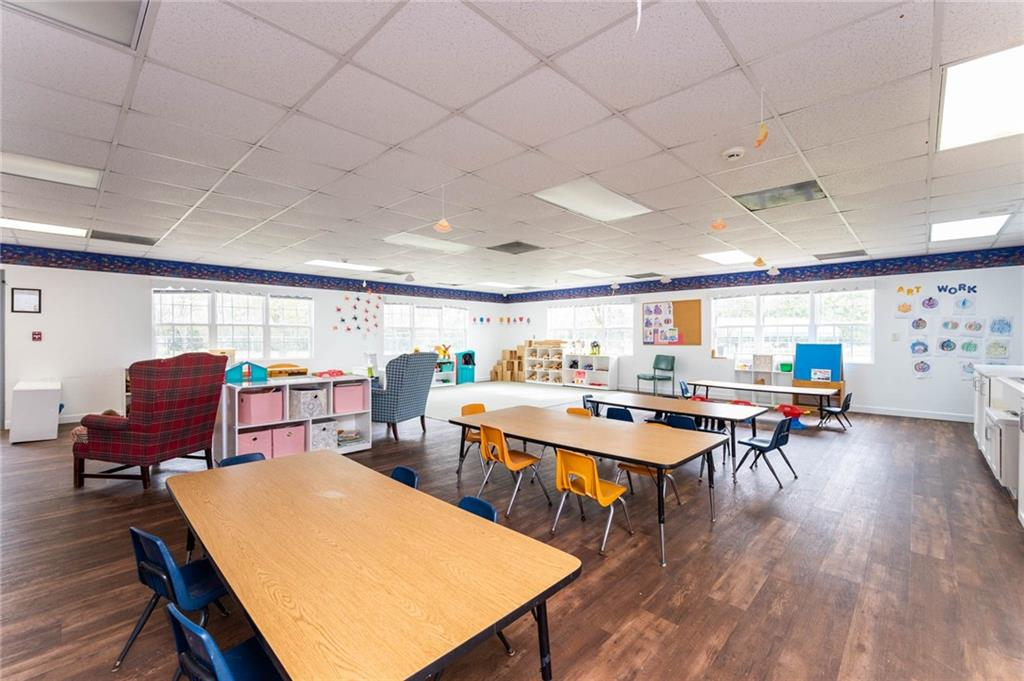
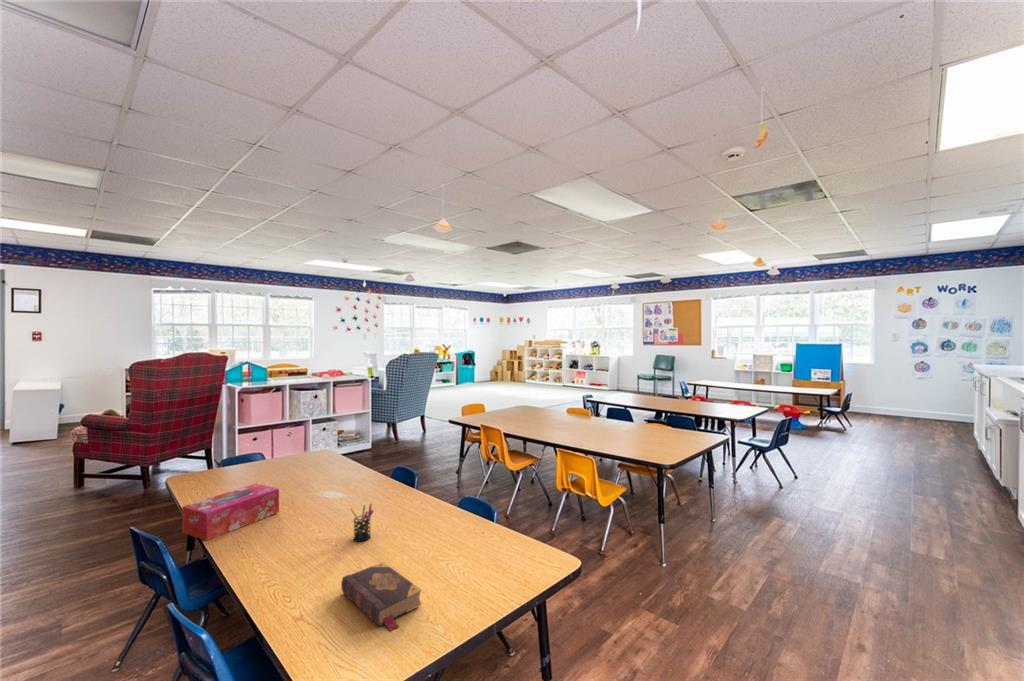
+ book (383, 593)
+ tissue box (233, 509)
+ pen holder (363, 520)
